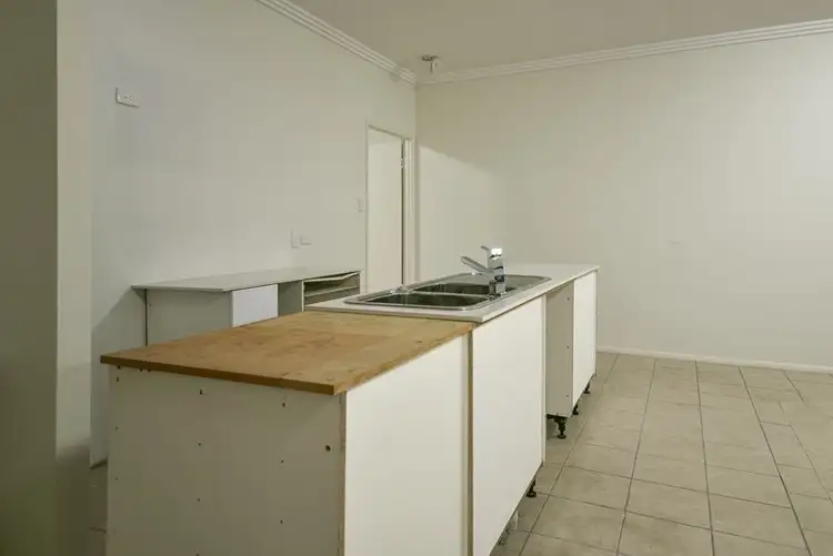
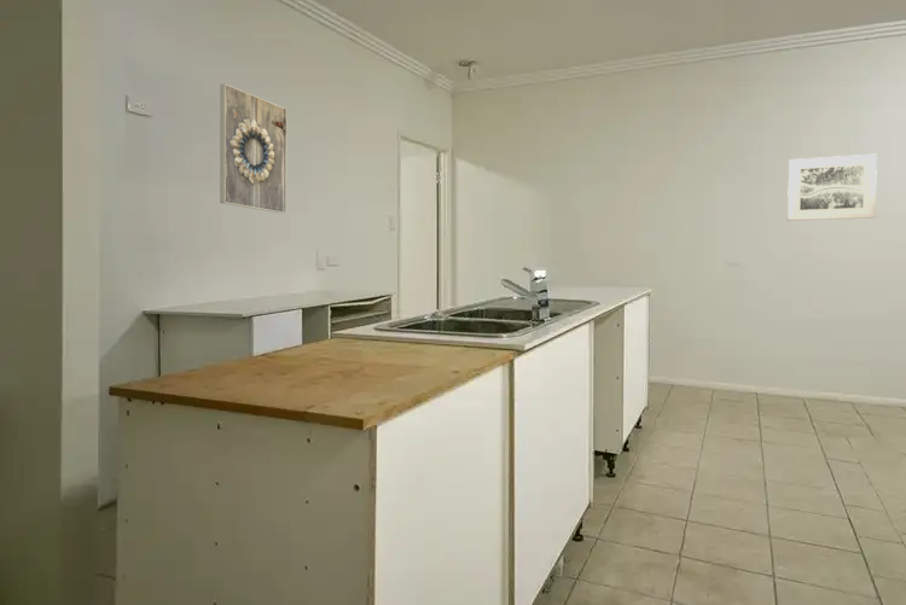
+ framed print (255, 152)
+ wall art (830, 187)
